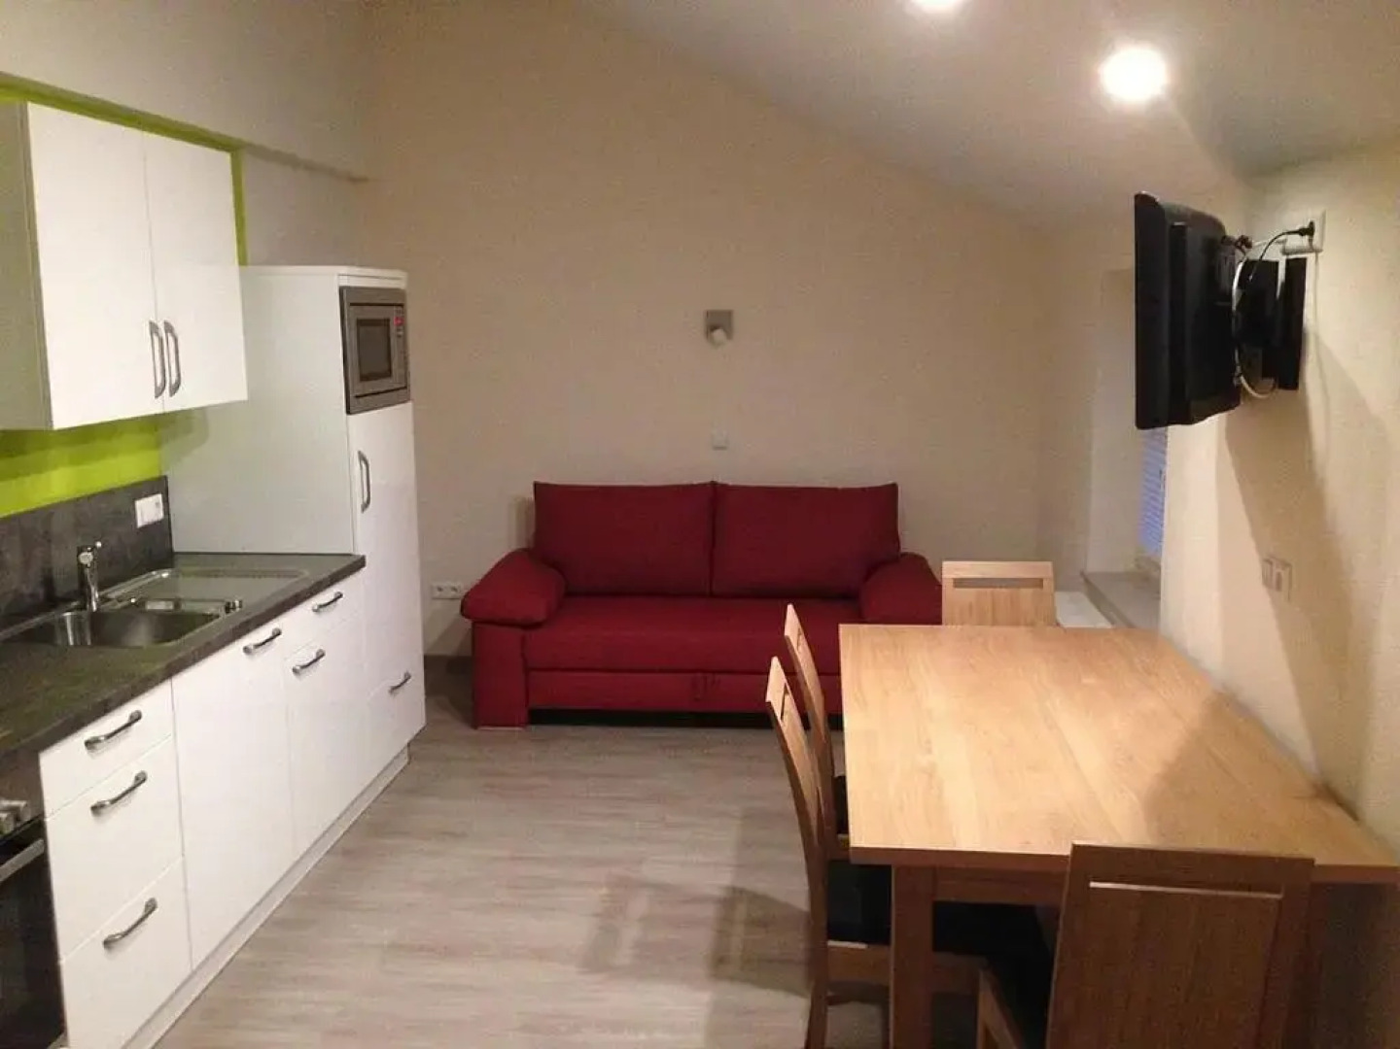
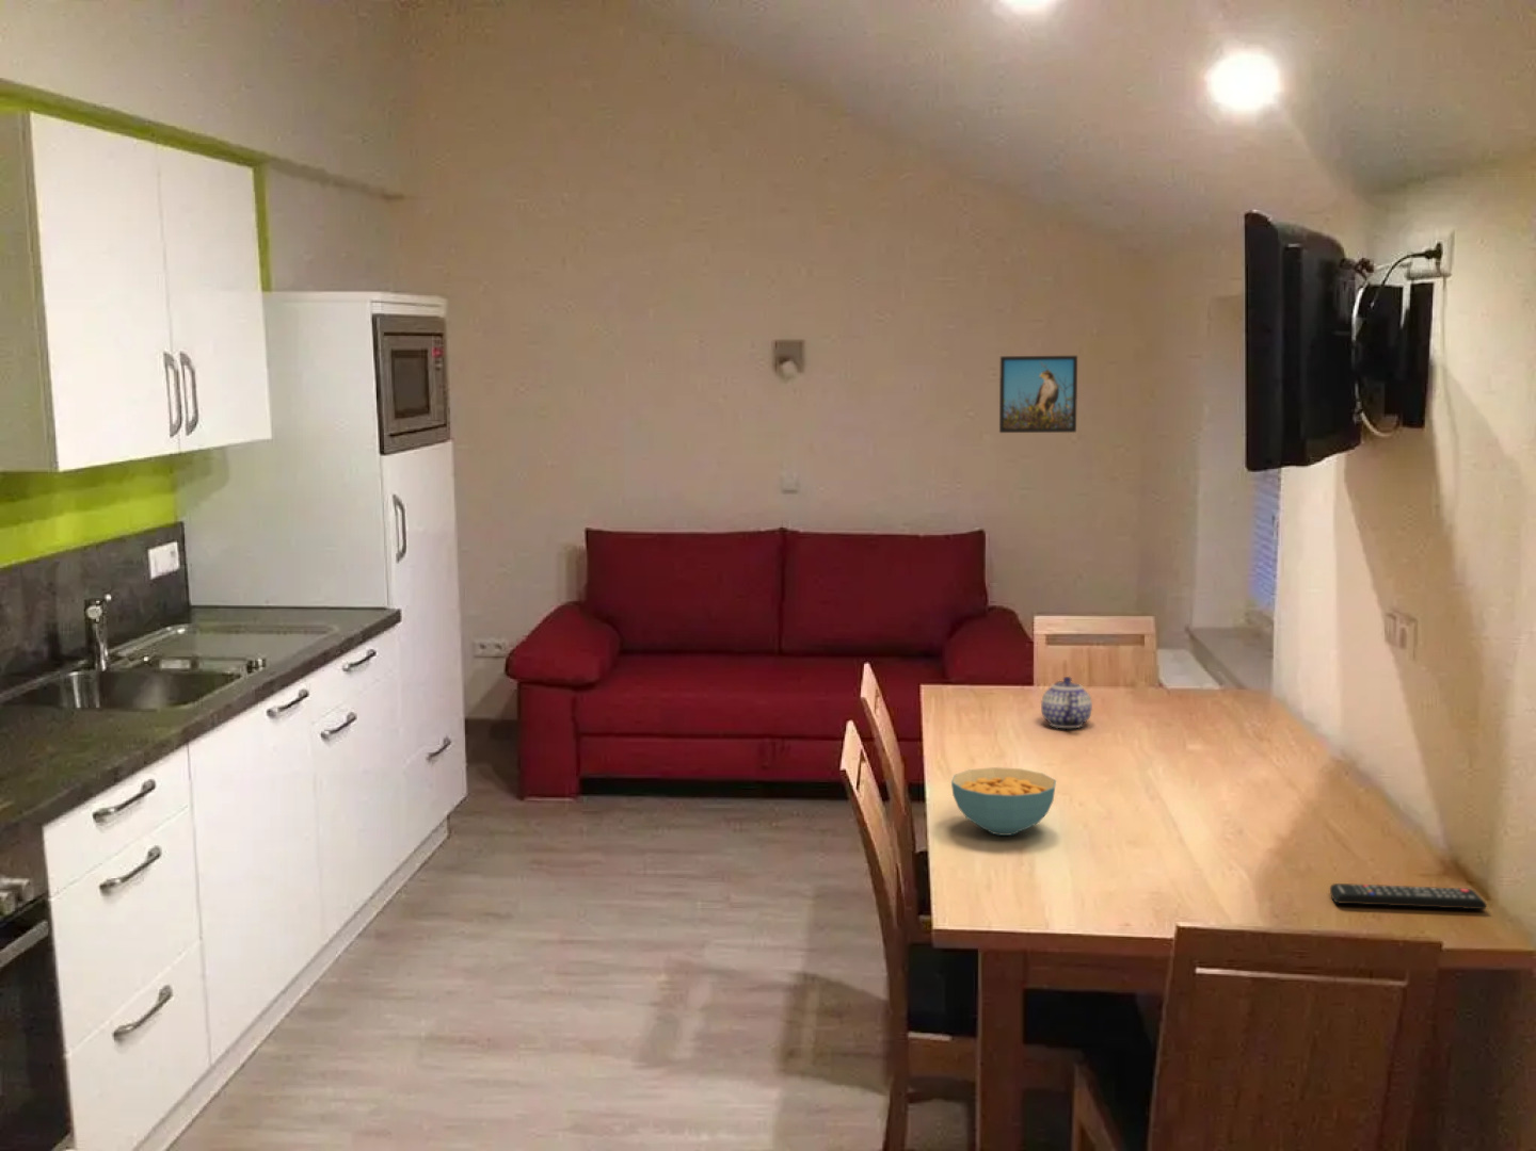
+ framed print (1038, 394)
+ remote control (1405, 897)
+ teapot (1066, 700)
+ cereal bowl (1003, 805)
